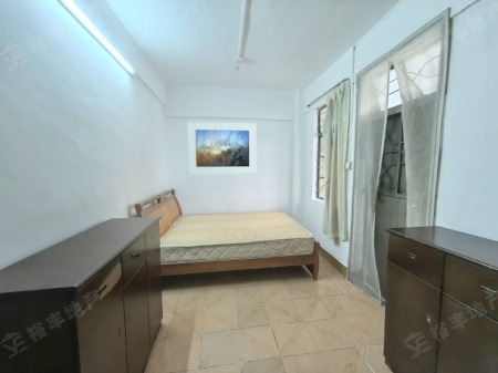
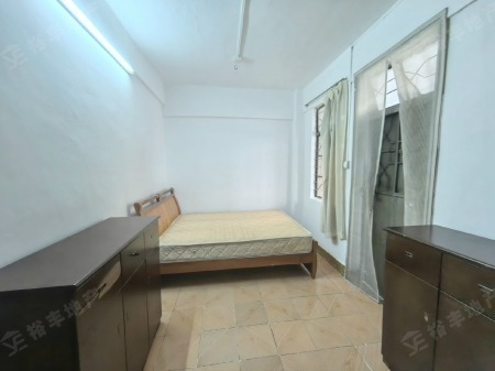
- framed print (222, 148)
